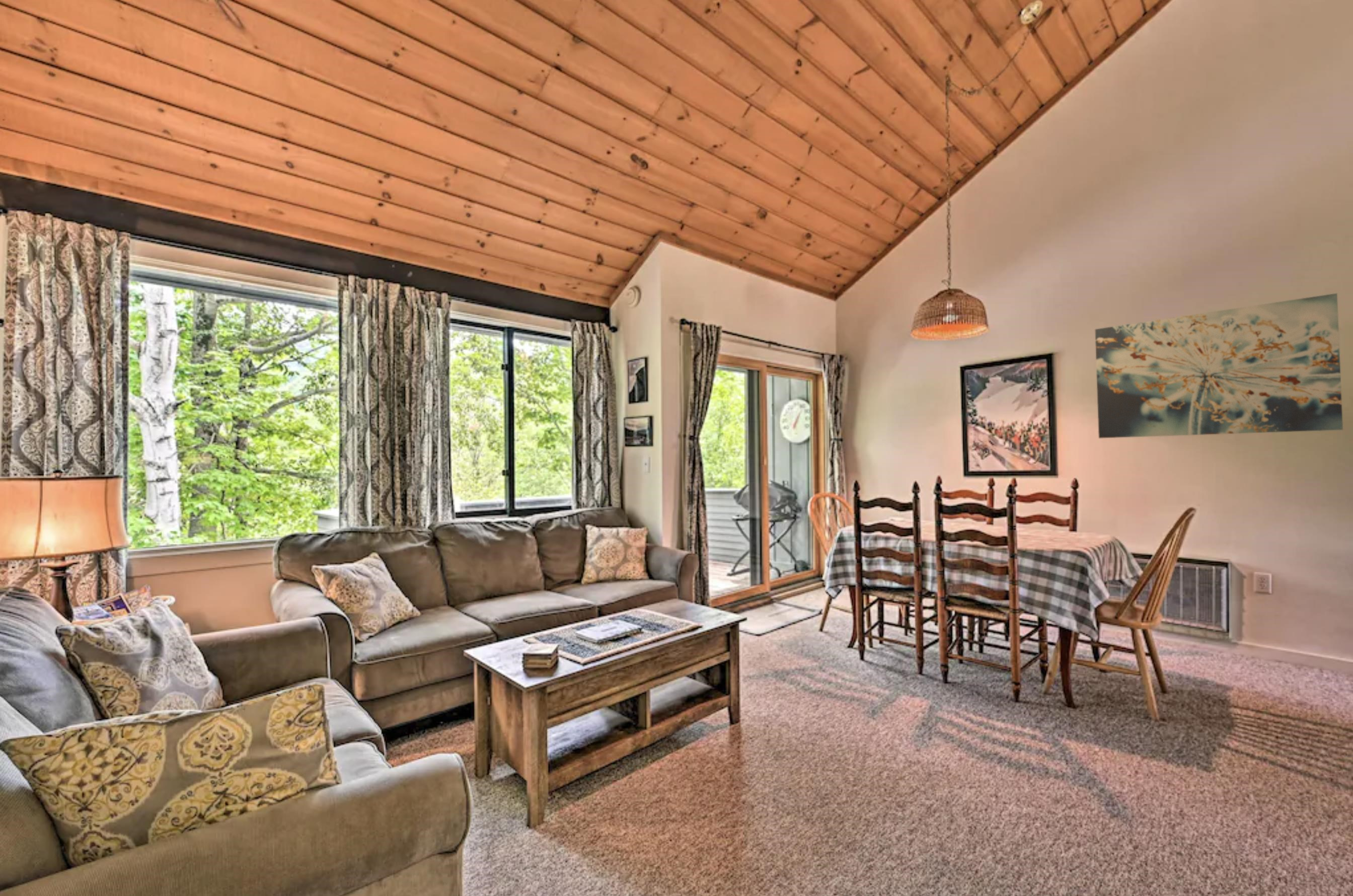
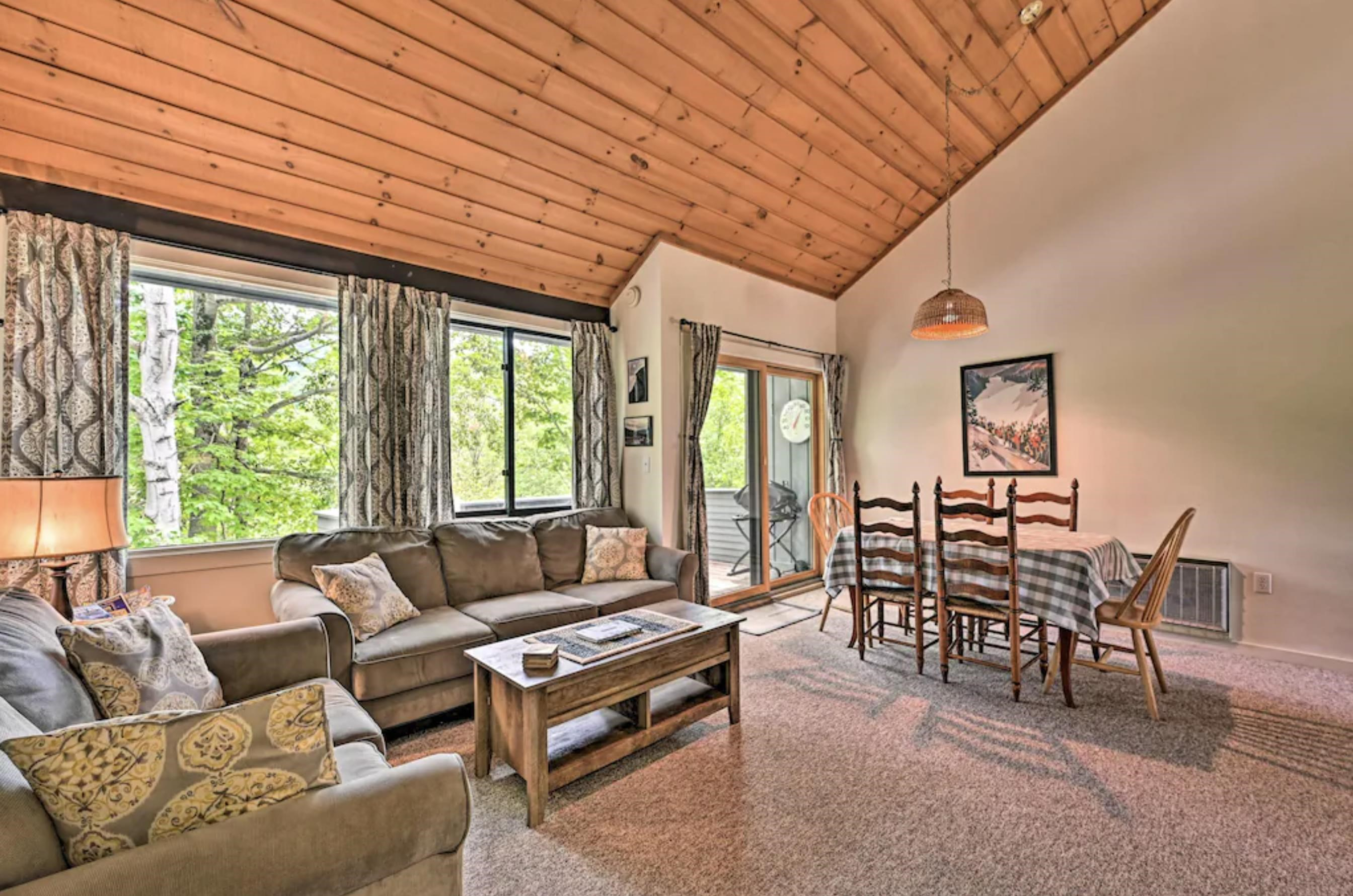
- wall art (1205, 374)
